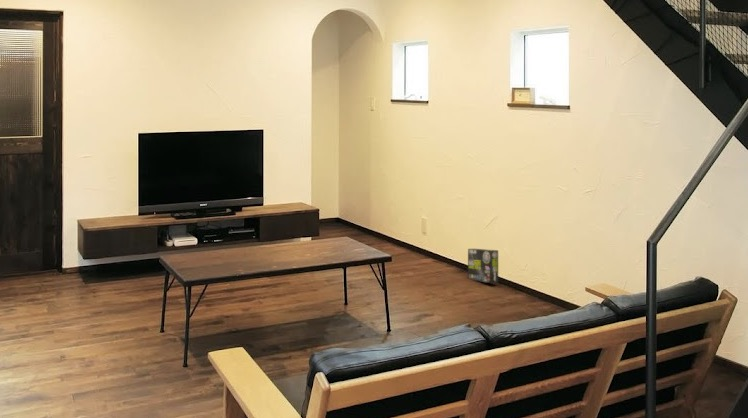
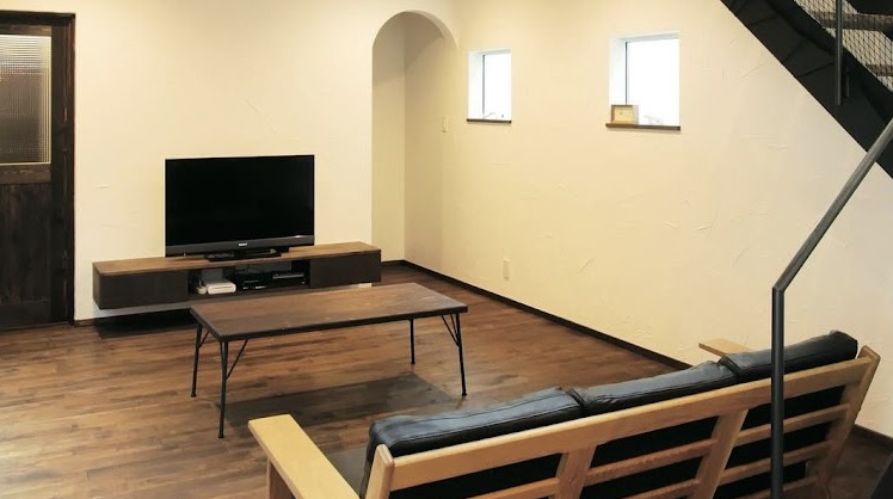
- box (482, 265)
